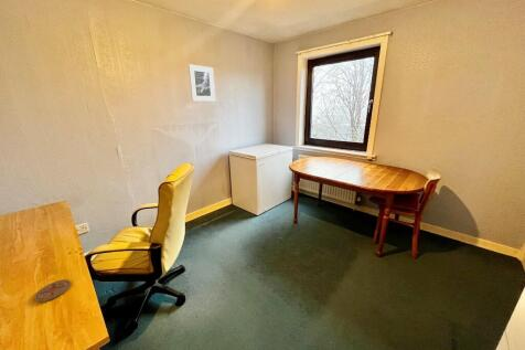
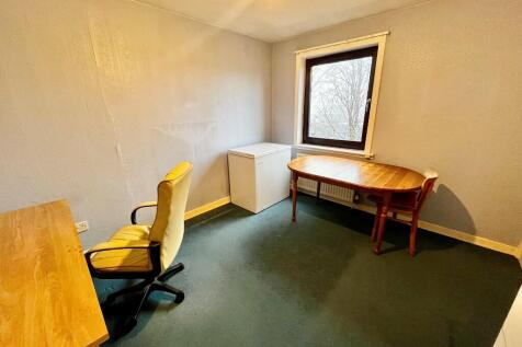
- coaster (53, 289)
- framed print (202, 84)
